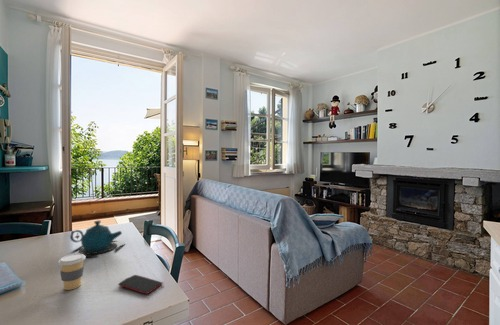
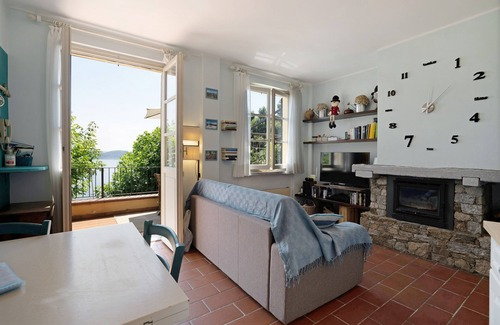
- teapot (97, 234)
- smartphone (140, 283)
- coffee cup (72, 271)
